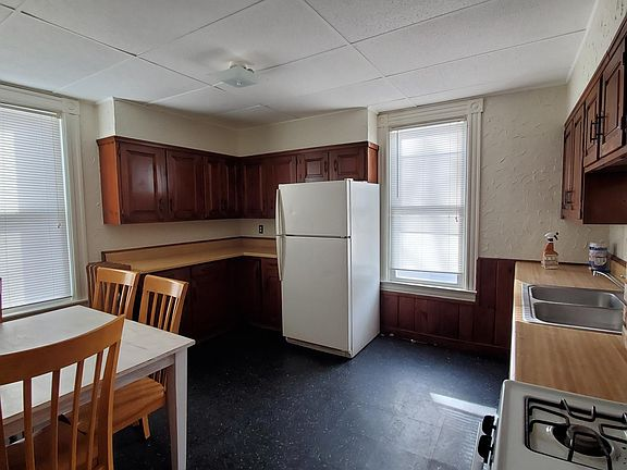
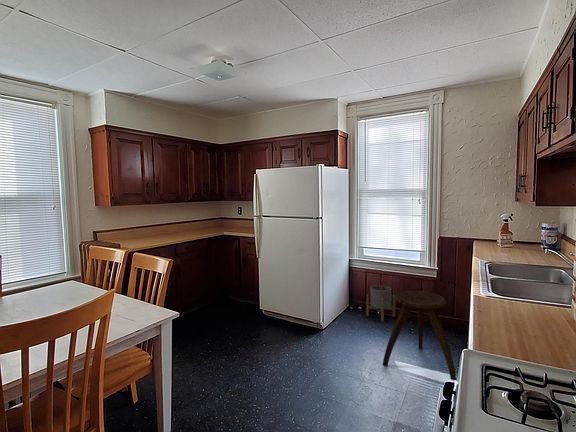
+ planter (380, 302)
+ stool (418, 329)
